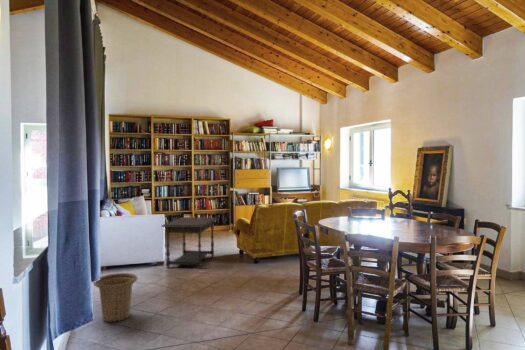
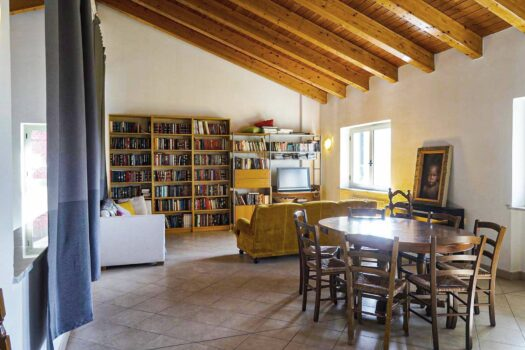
- basket (116, 298)
- side table (185, 243)
